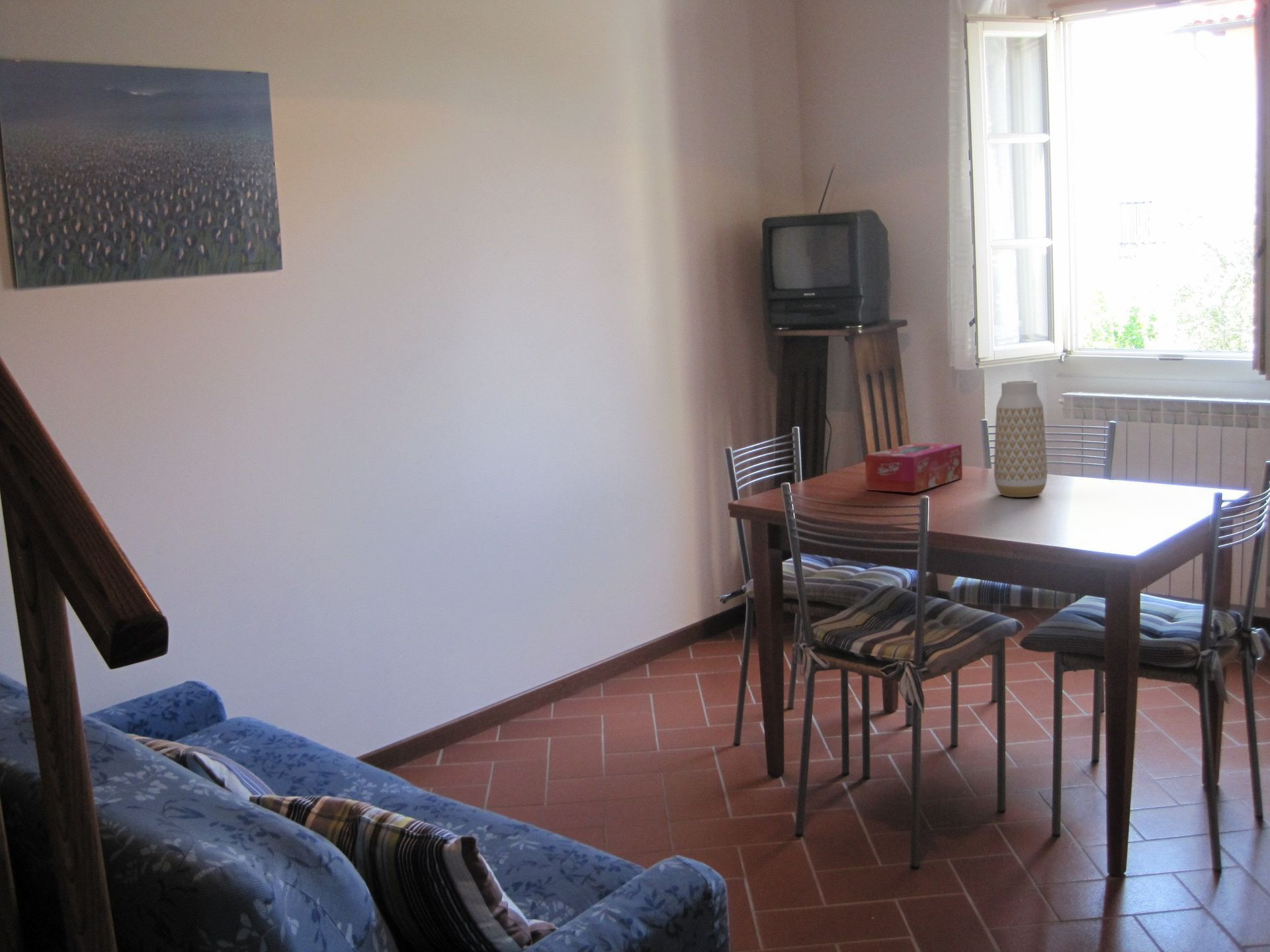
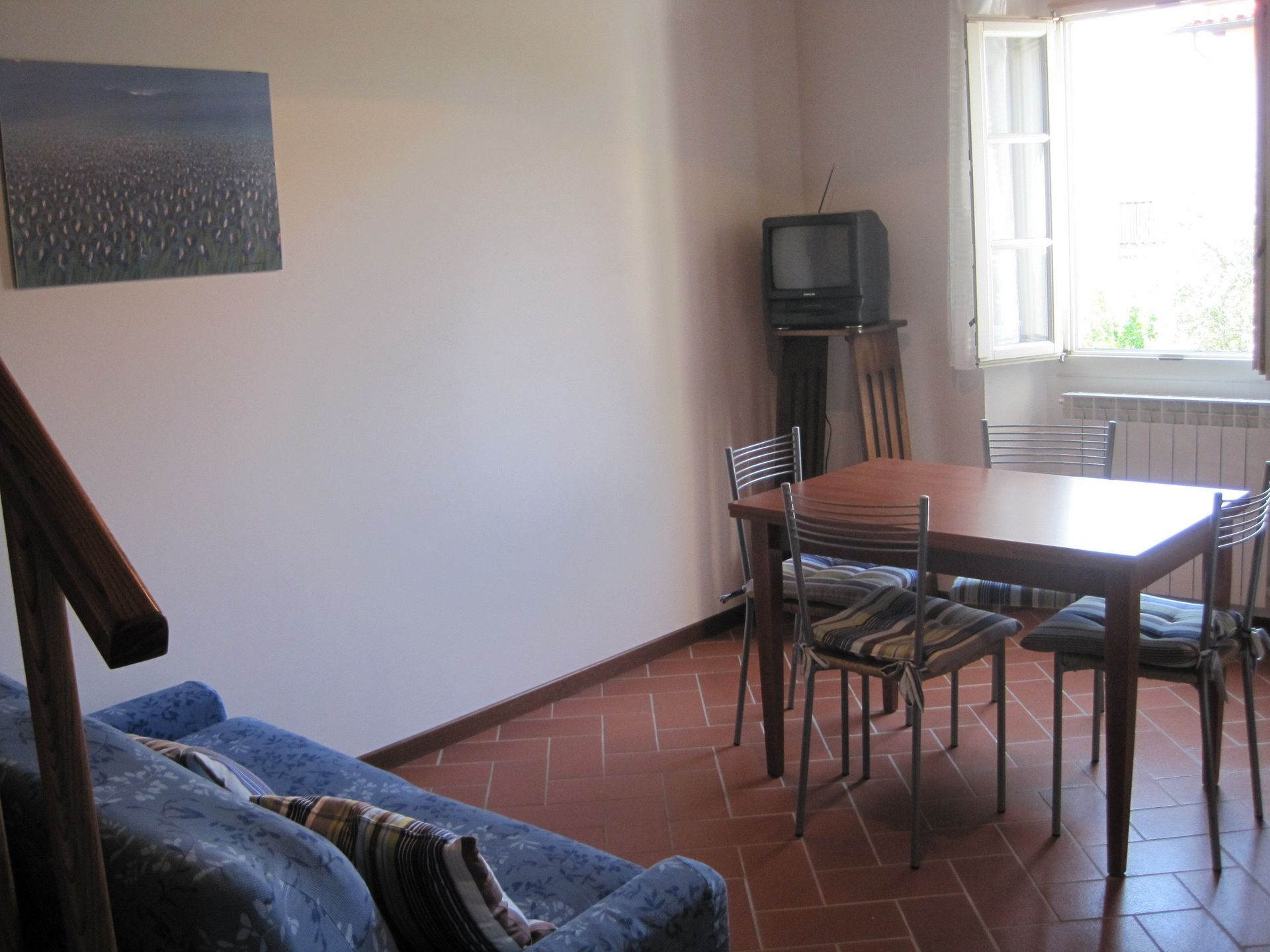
- tissue box (914, 467)
- vase (1020, 438)
